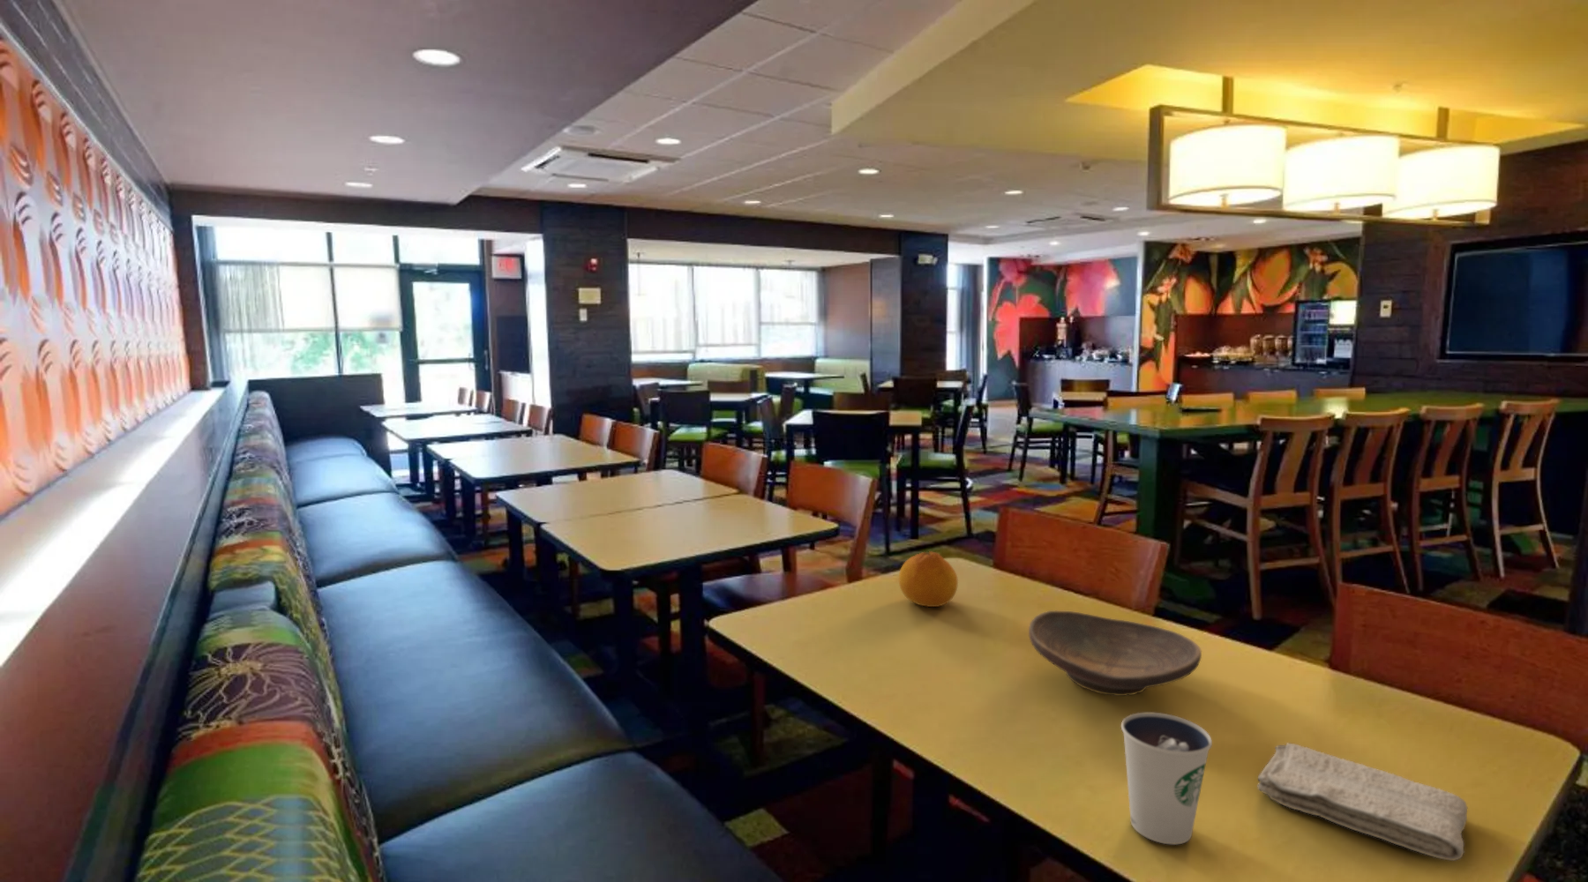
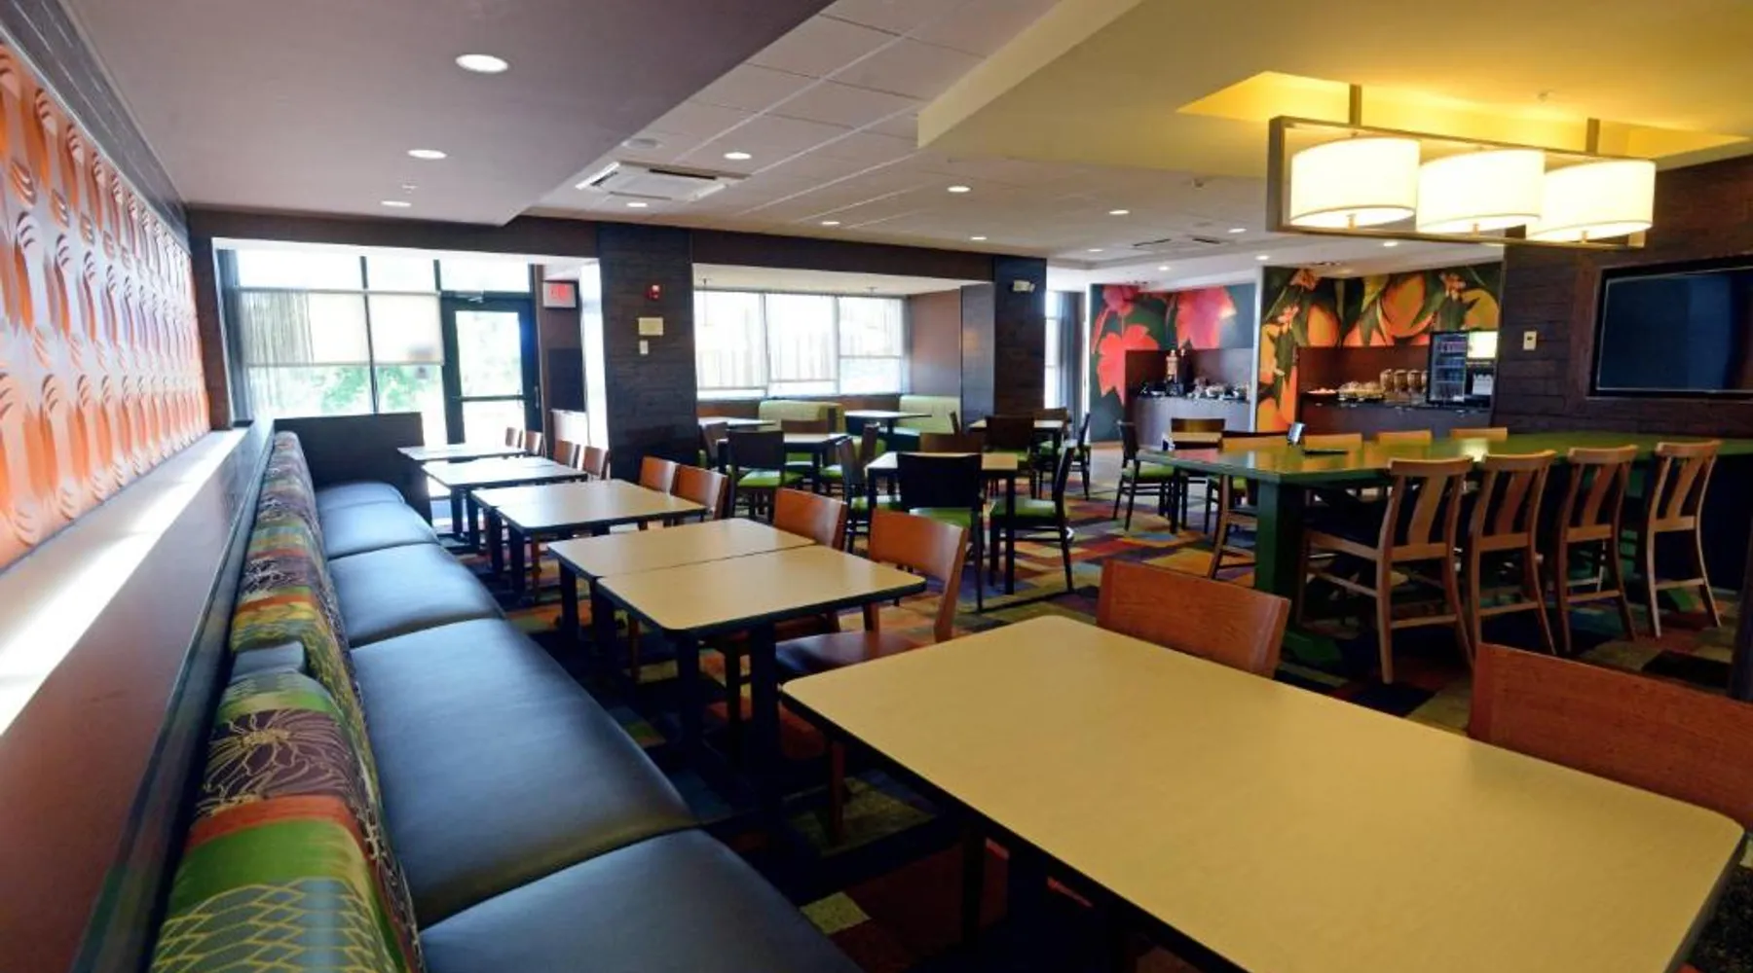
- washcloth (1359, 794)
- fruit (928, 577)
- decorative bowl (1111, 656)
- dixie cup (1163, 780)
